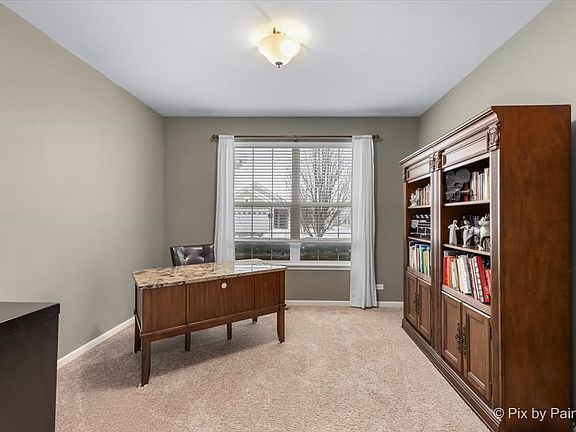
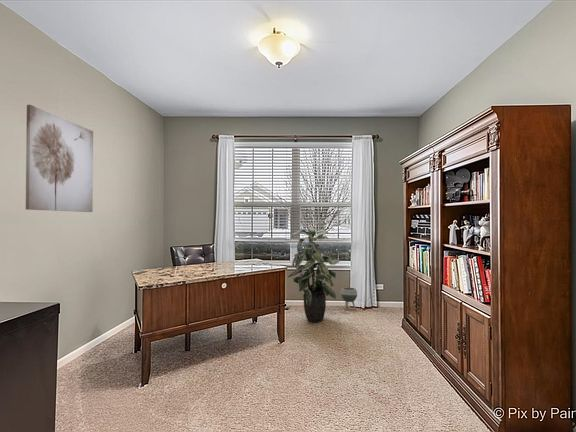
+ indoor plant (314, 272)
+ wall art (63, 165)
+ planter (349, 298)
